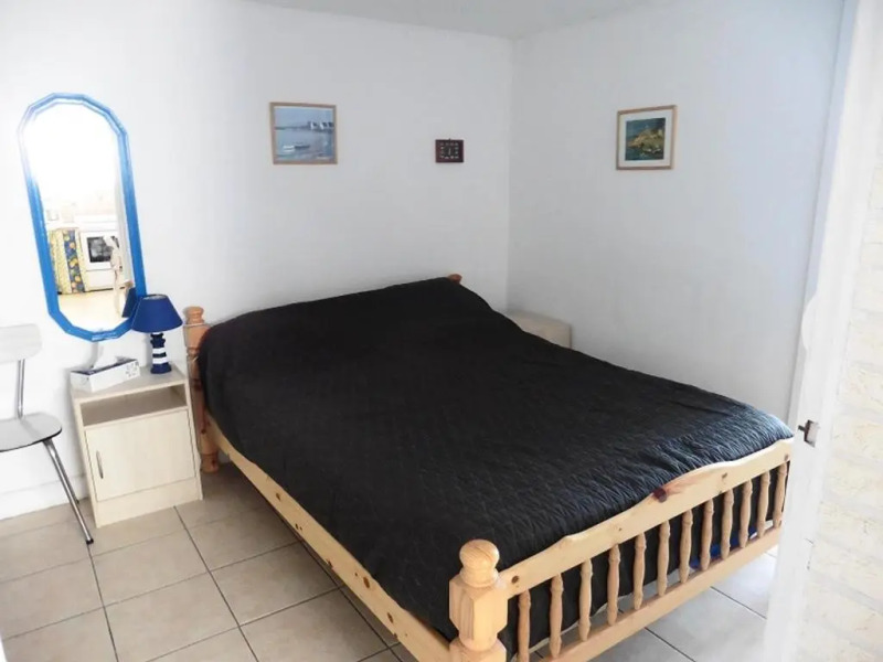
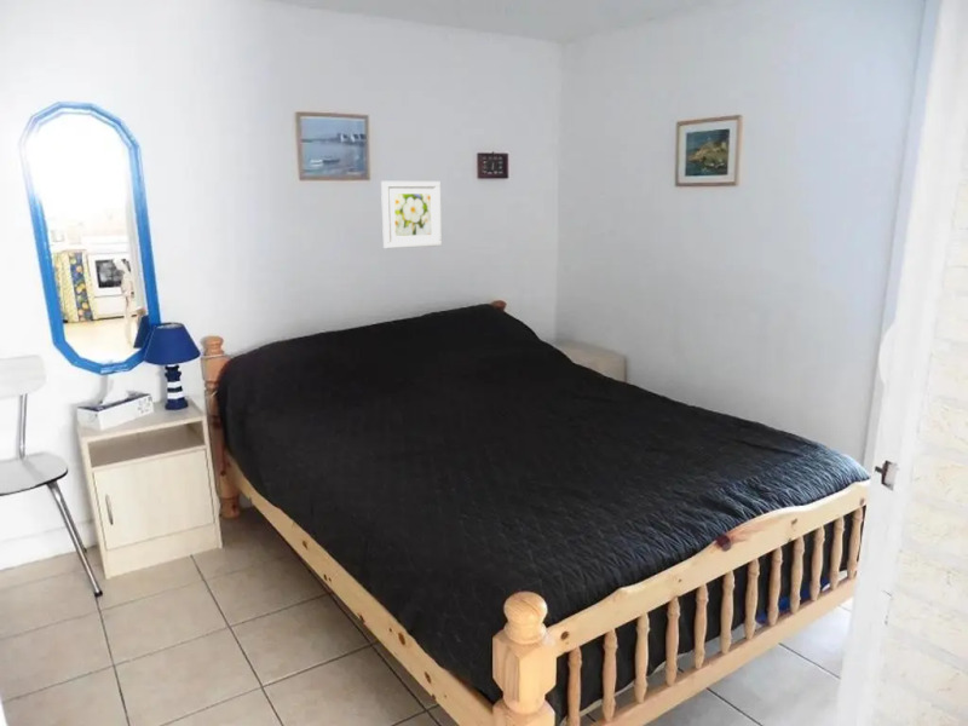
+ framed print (411, 214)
